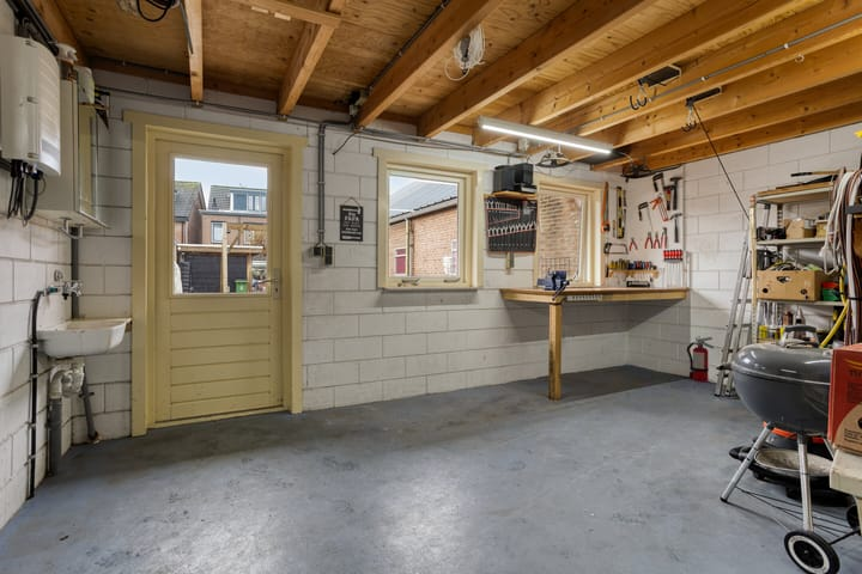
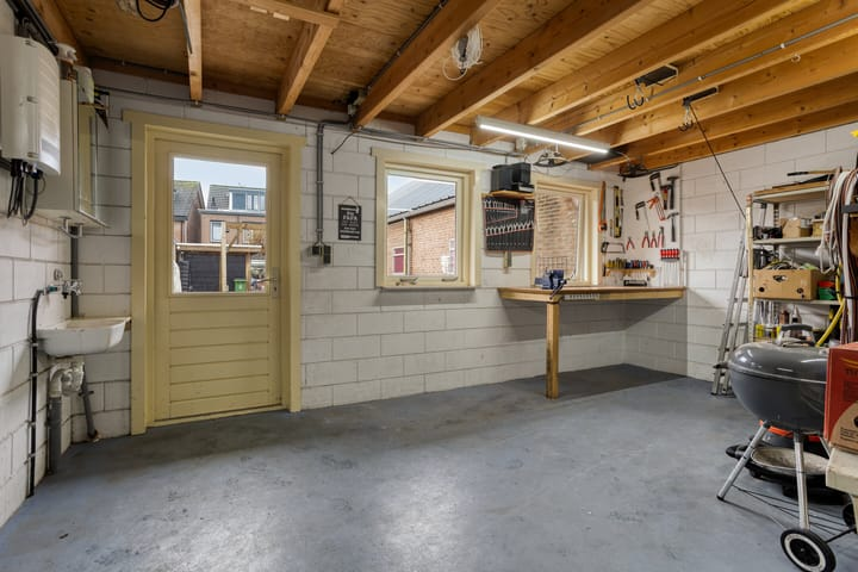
- fire extinguisher (699, 358)
